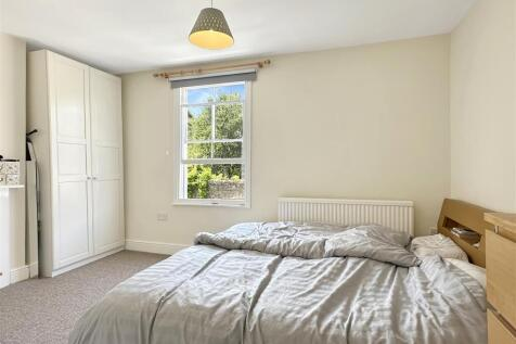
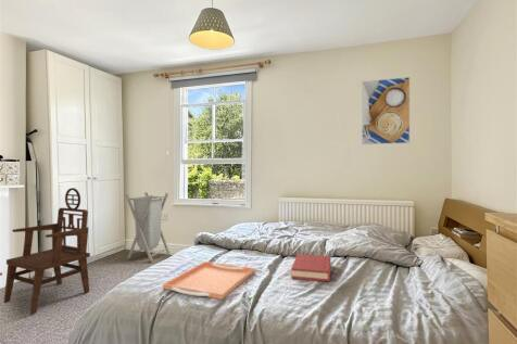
+ hardback book (312, 266)
+ serving tray (212, 277)
+ laundry hamper (148, 225)
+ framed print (384, 112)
+ armchair (52, 243)
